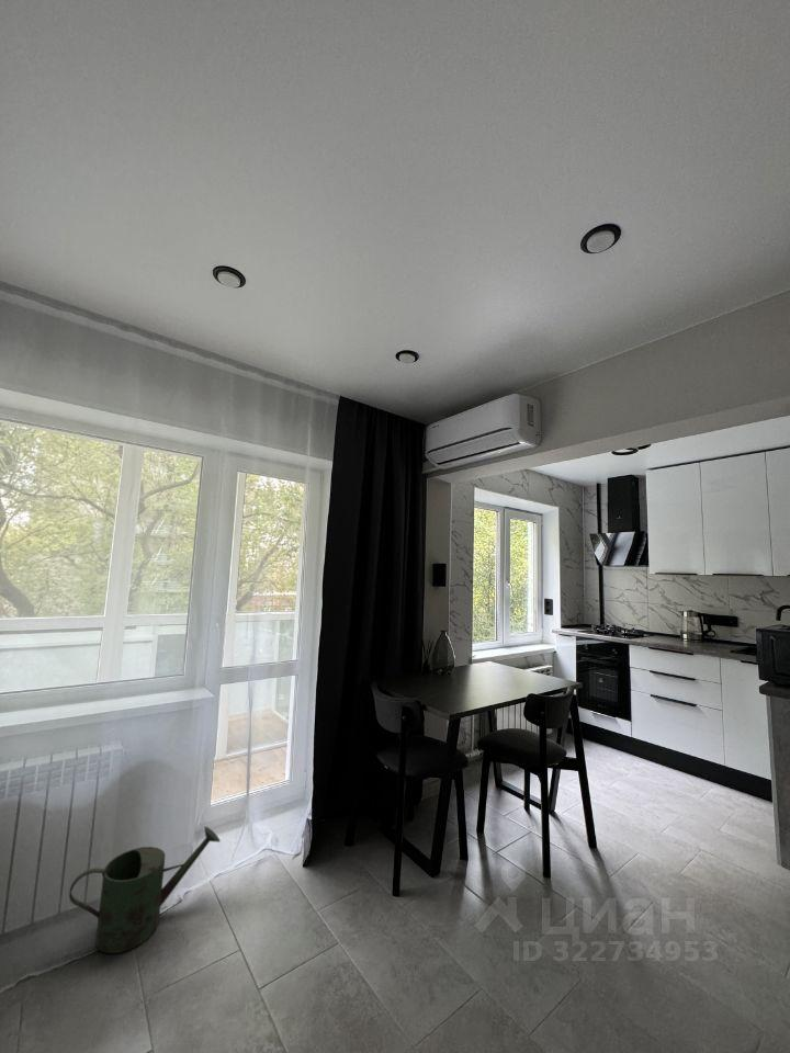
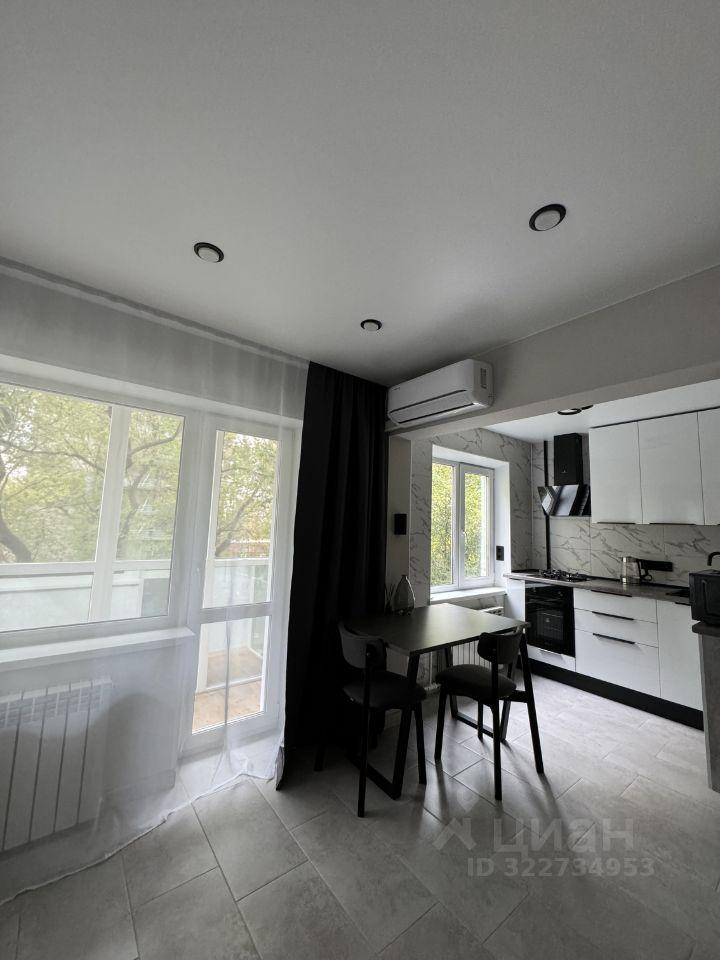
- watering can (149, 882)
